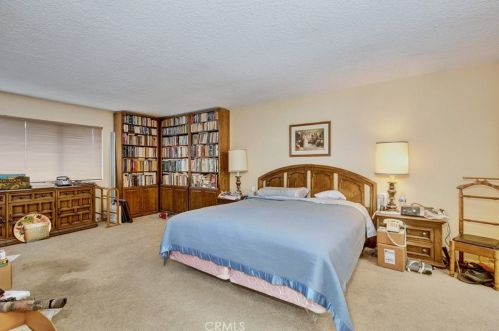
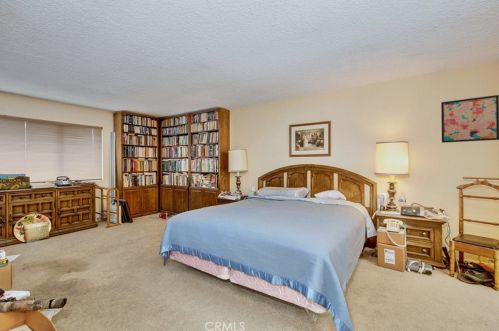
+ wall art (468, 120)
